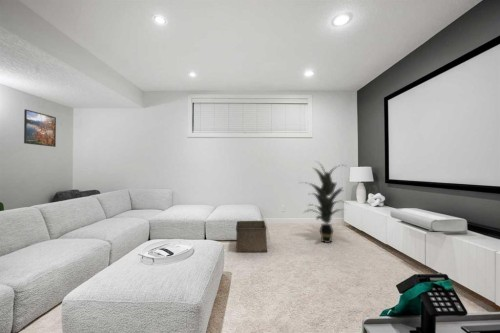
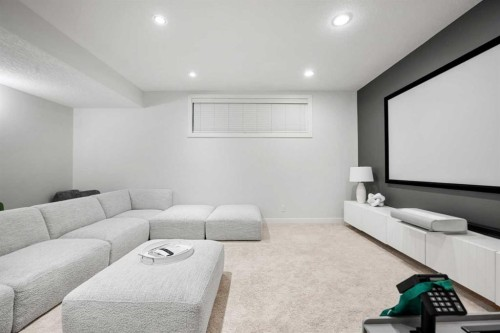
- indoor plant (323, 200)
- storage bin (251, 235)
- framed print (41, 129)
